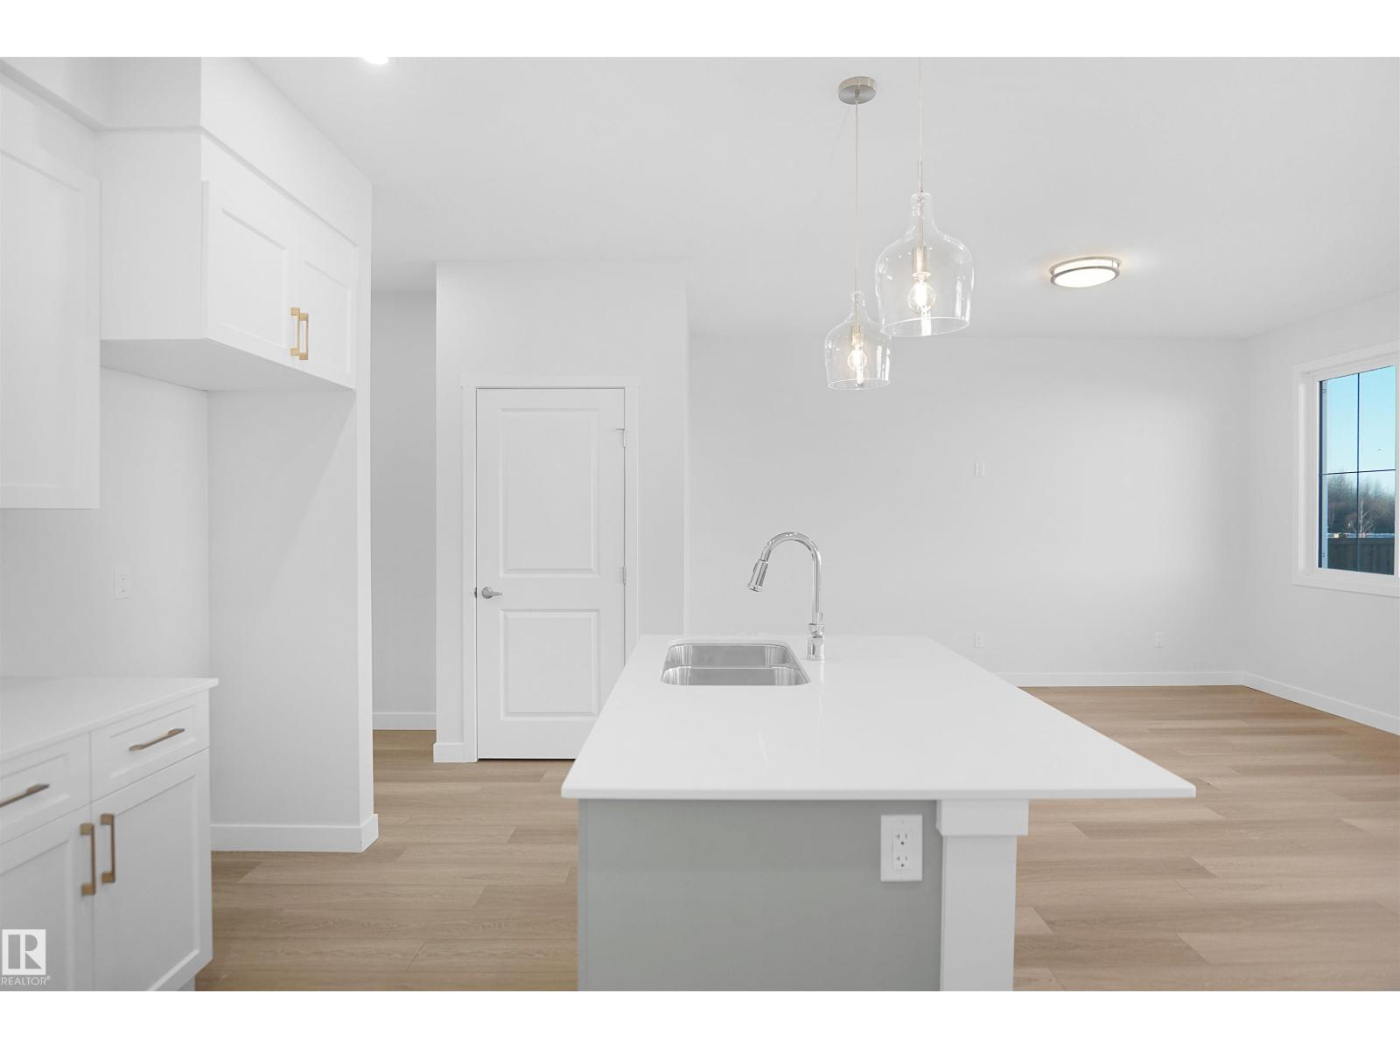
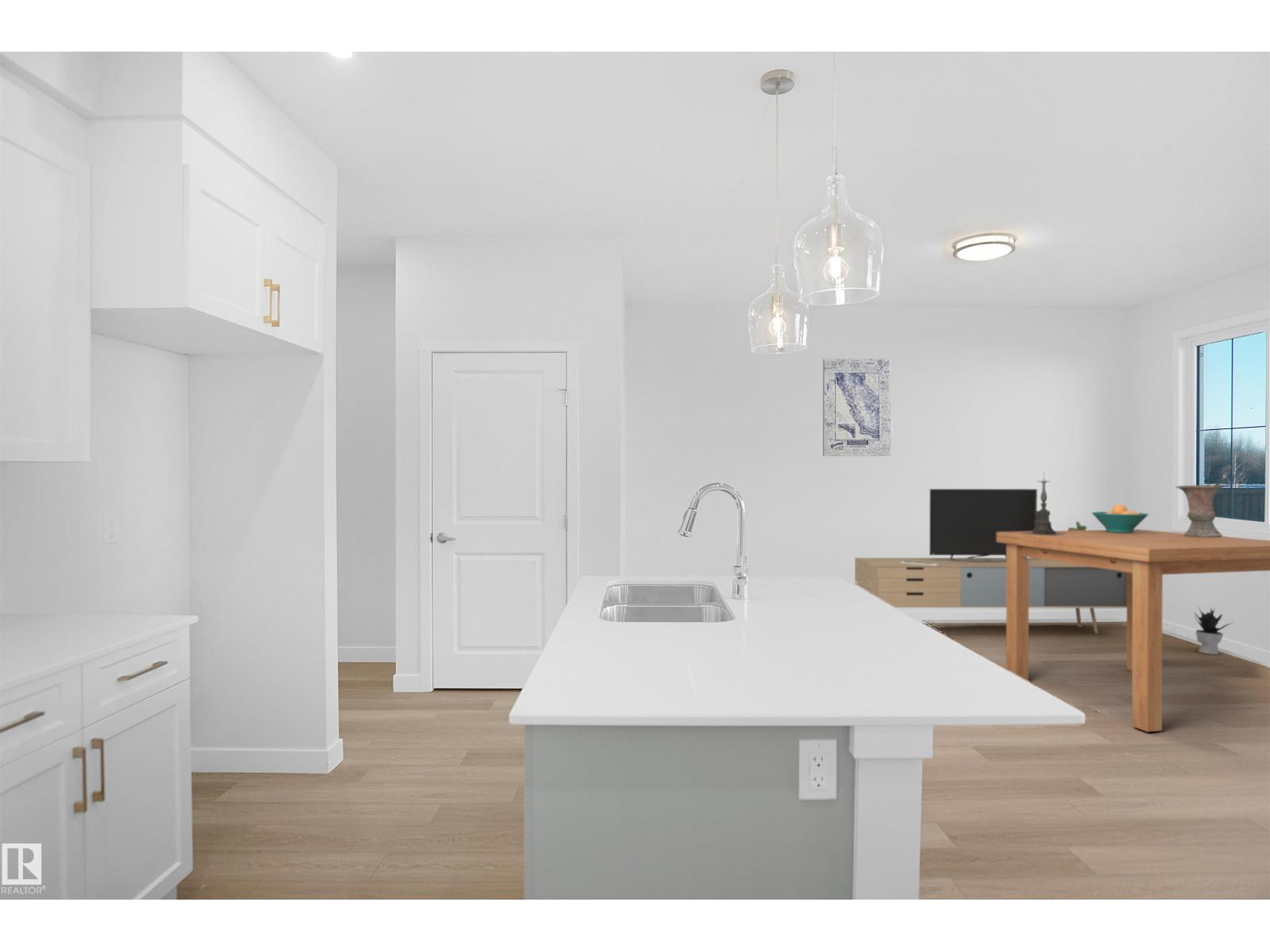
+ candle holder (1043, 502)
+ media console (984, 559)
+ vase (1199, 509)
+ fruit bowl (1119, 517)
+ dining table (1141, 616)
+ wall art (856, 407)
+ potted plant (1206, 629)
